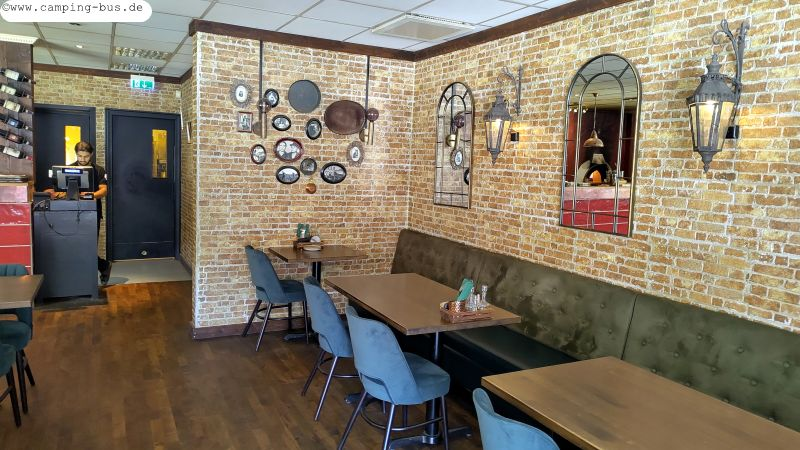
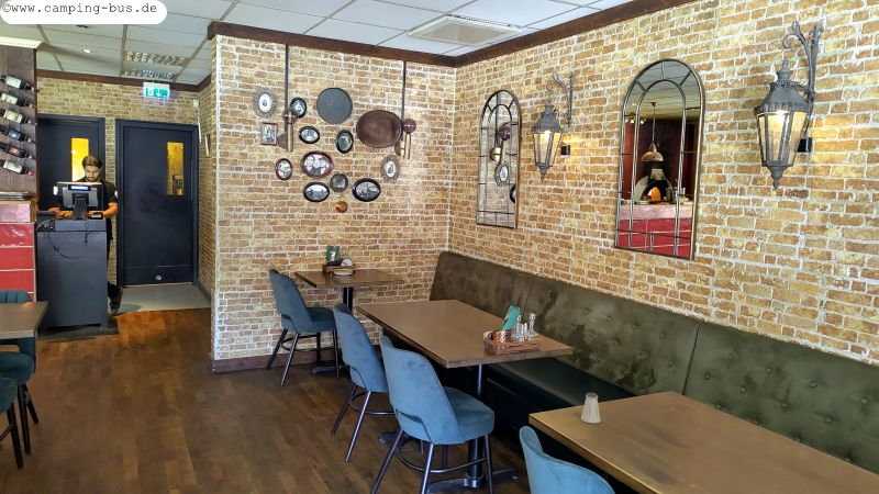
+ saltshaker (591, 406)
